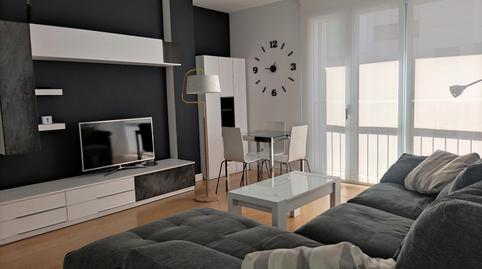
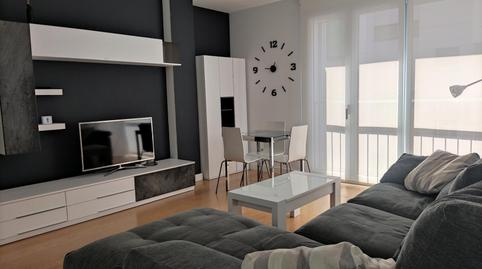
- floor lamp (204, 134)
